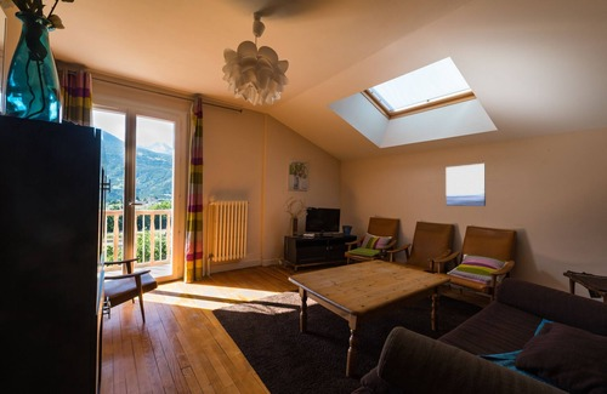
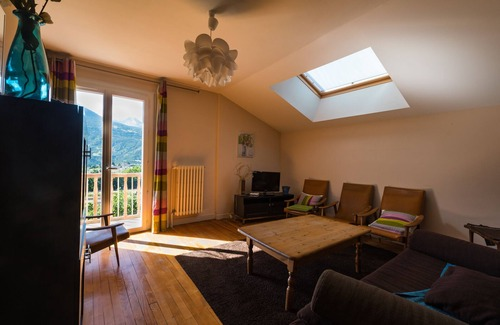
- wall art (464, 185)
